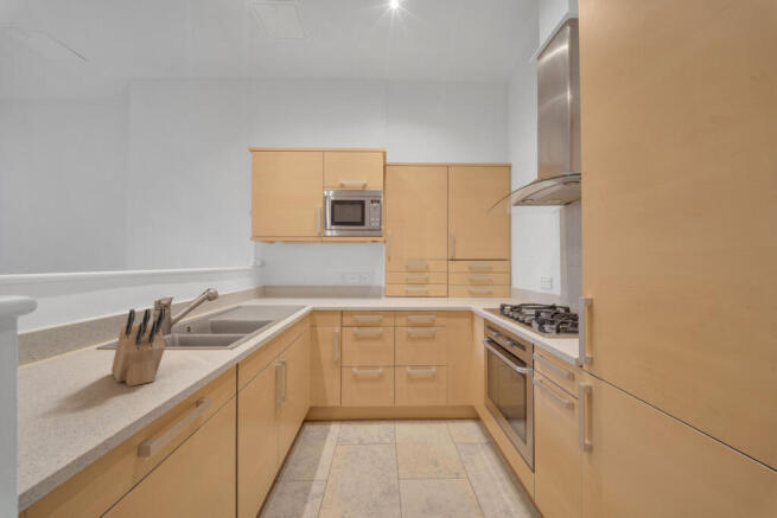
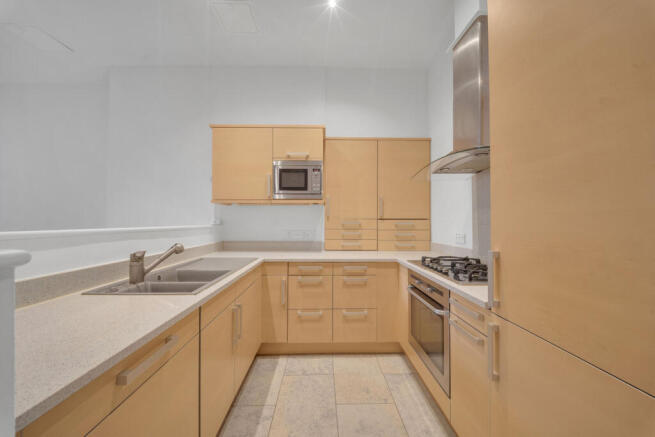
- knife block (138, 341)
